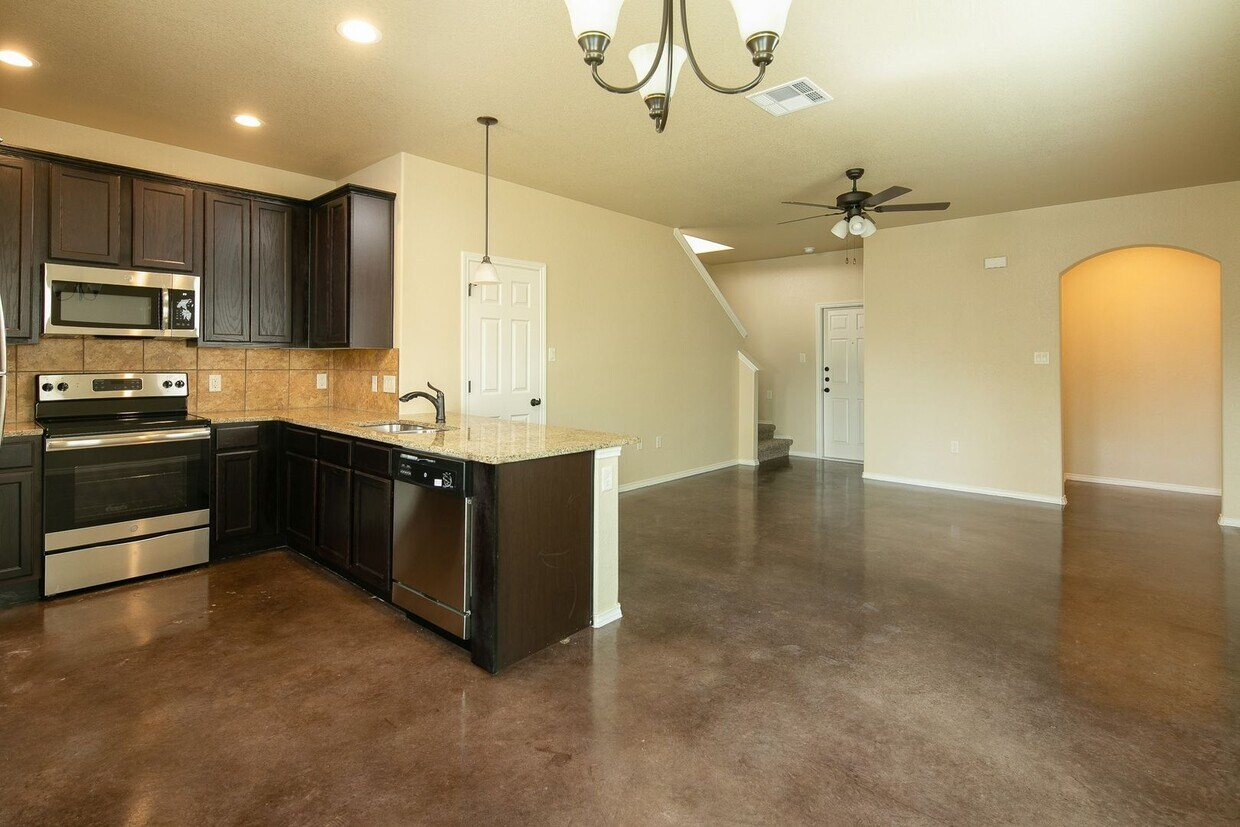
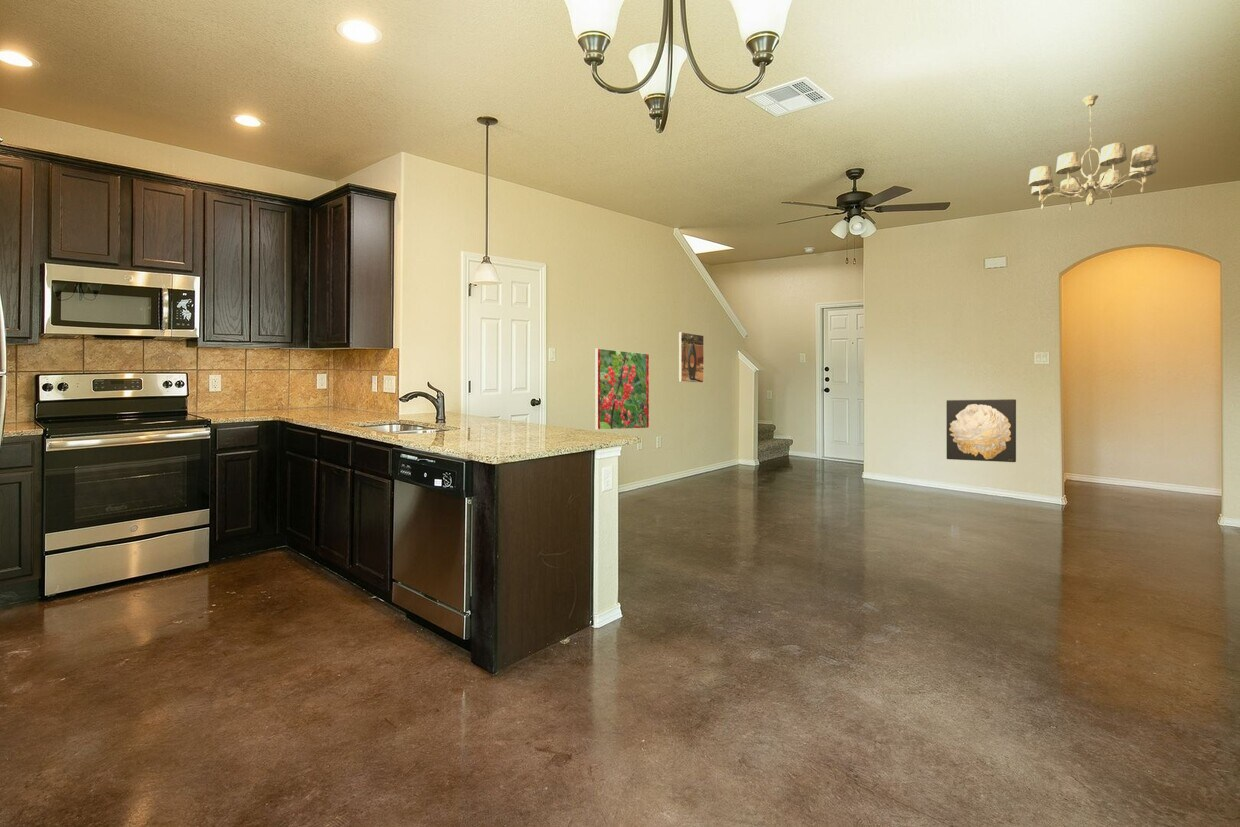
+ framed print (691, 358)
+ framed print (623, 390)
+ chandelier (1089, 151)
+ wall art (980, 430)
